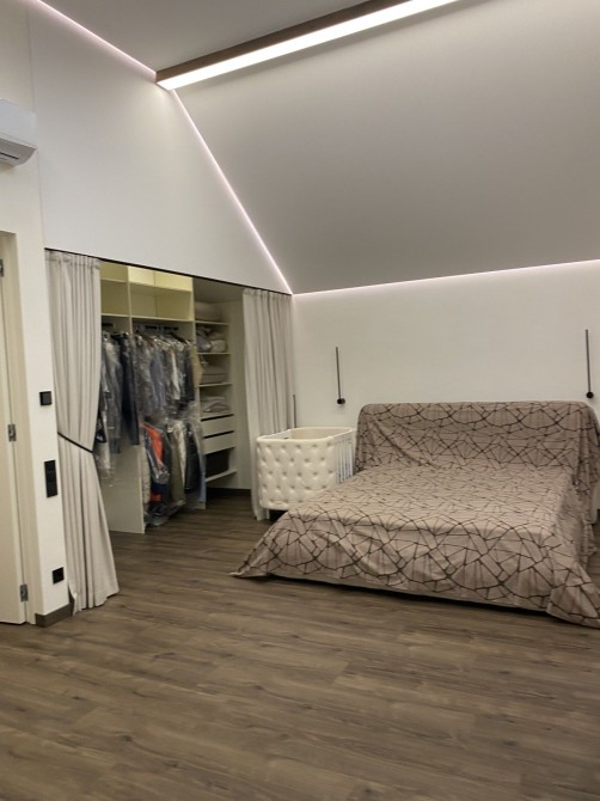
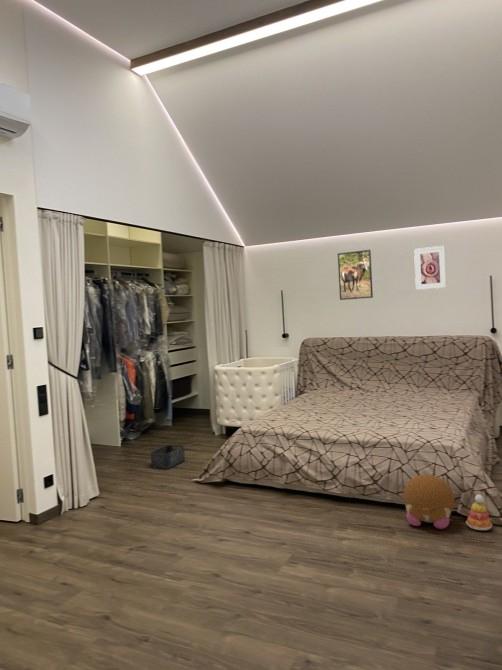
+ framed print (430, 268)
+ plush toy (428, 498)
+ storage bin (168, 456)
+ stacking toy (478, 510)
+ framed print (354, 275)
